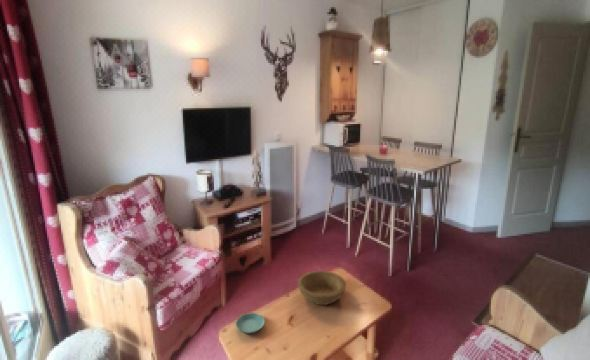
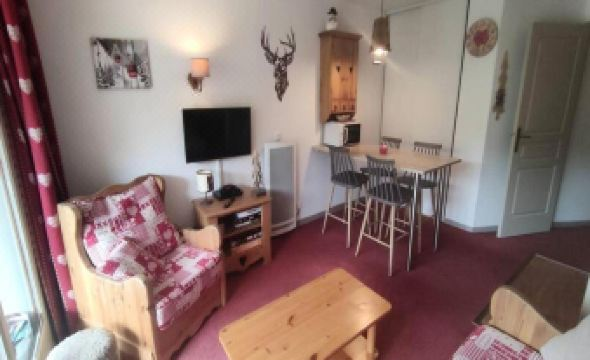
- bowl (321, 289)
- saucer (250, 324)
